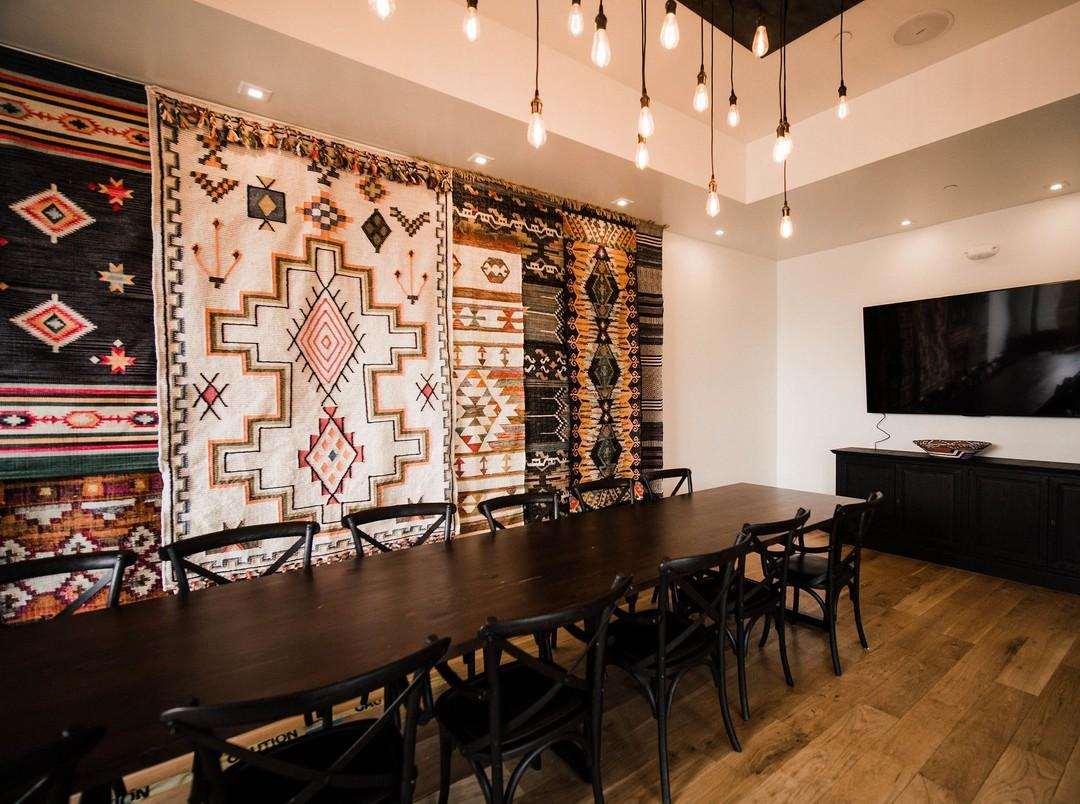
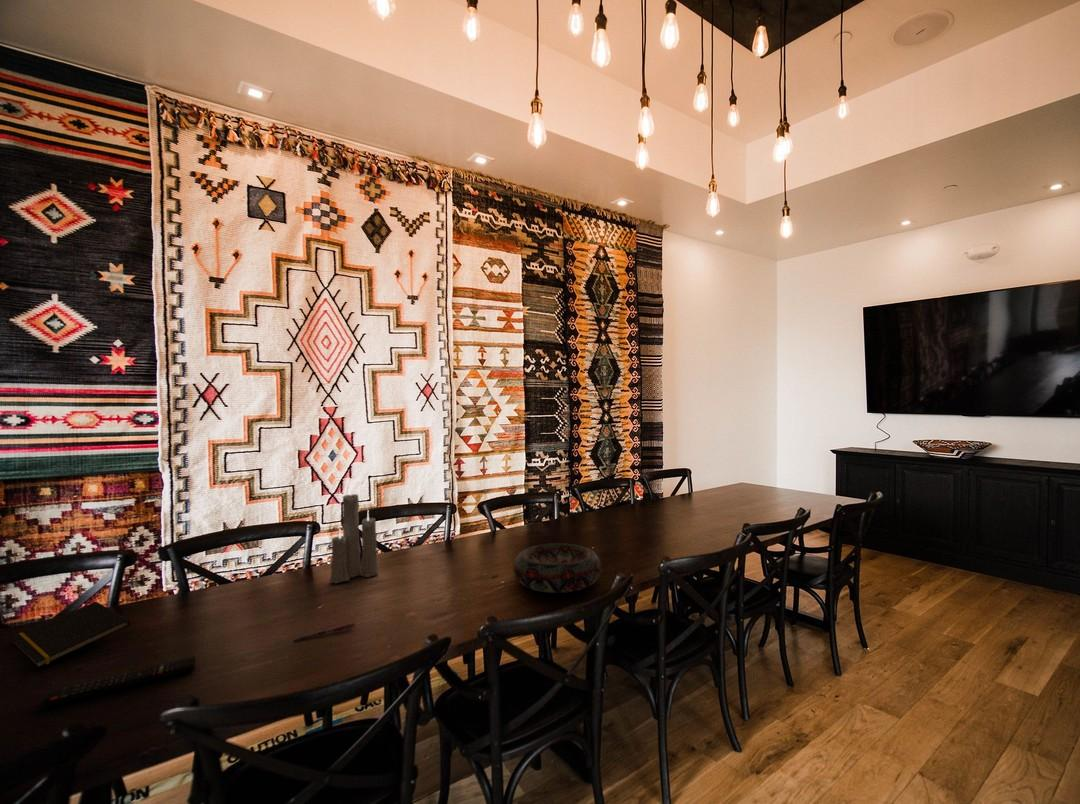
+ remote control (124, 681)
+ notepad (70, 631)
+ candle (352, 528)
+ pen (325, 631)
+ decorative bowl (557, 567)
